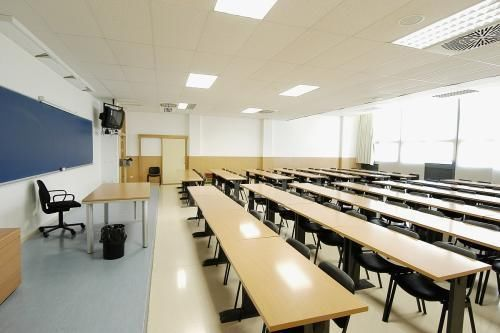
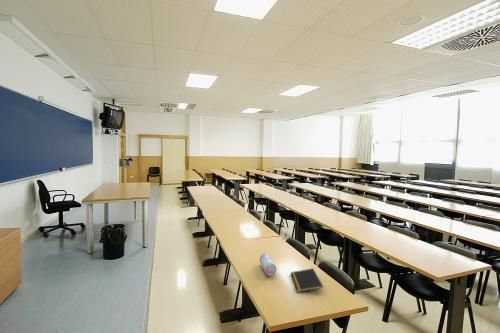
+ notepad (305, 279)
+ pencil case (267, 263)
